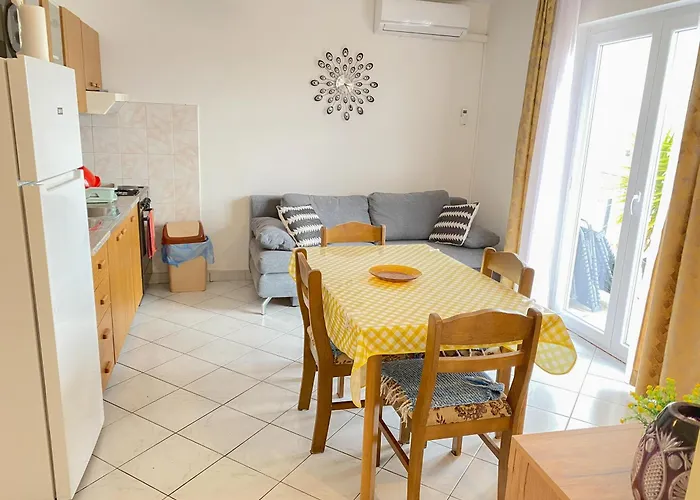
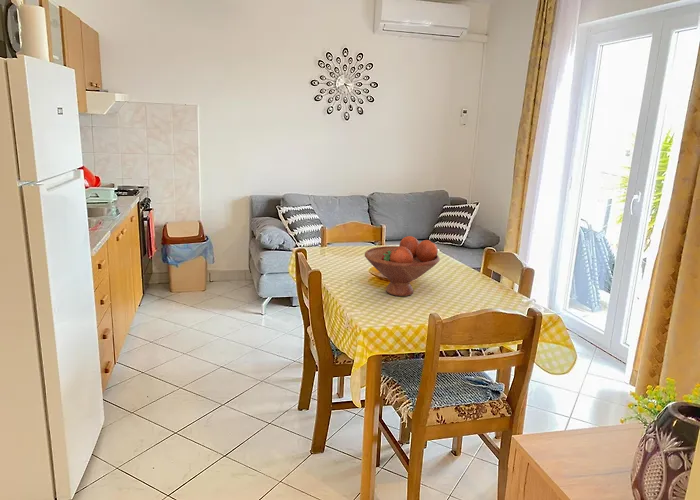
+ fruit bowl (401, 266)
